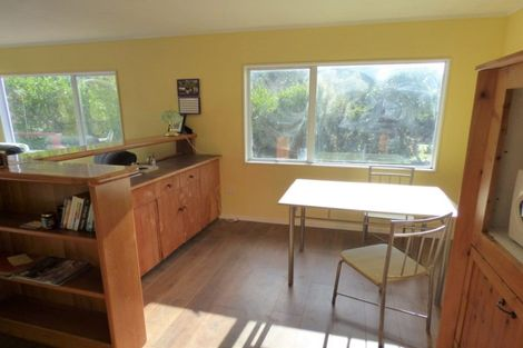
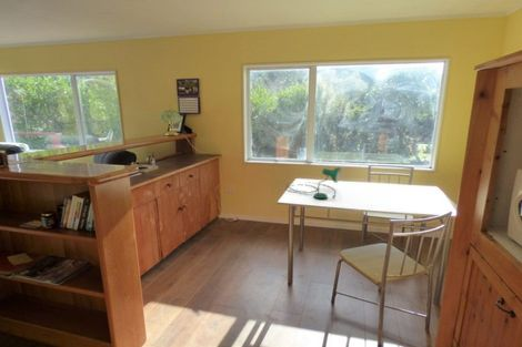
+ desk lamp (308, 182)
